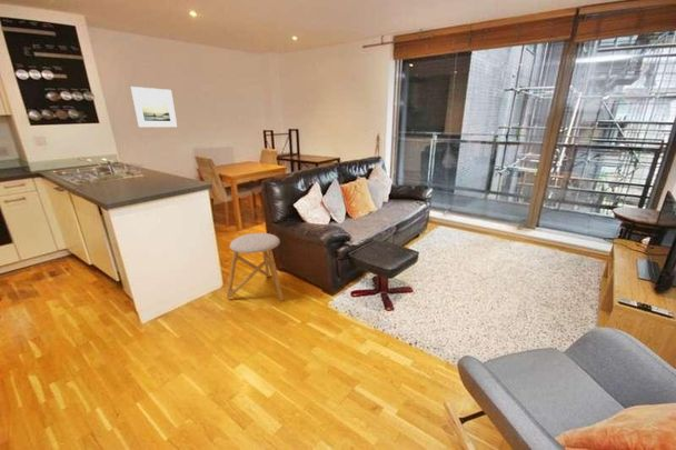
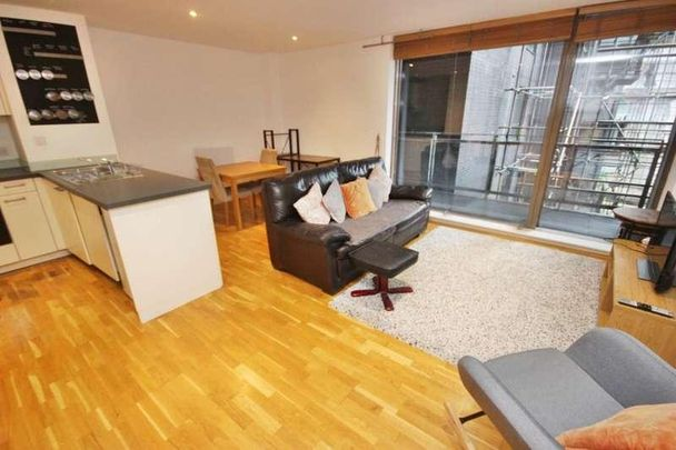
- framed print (155, 108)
- stool (260, 267)
